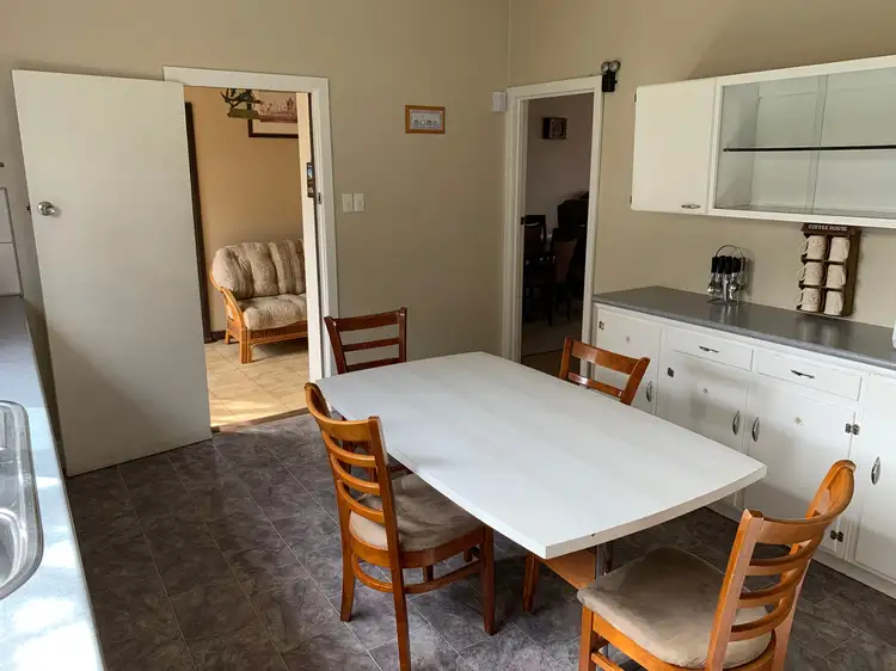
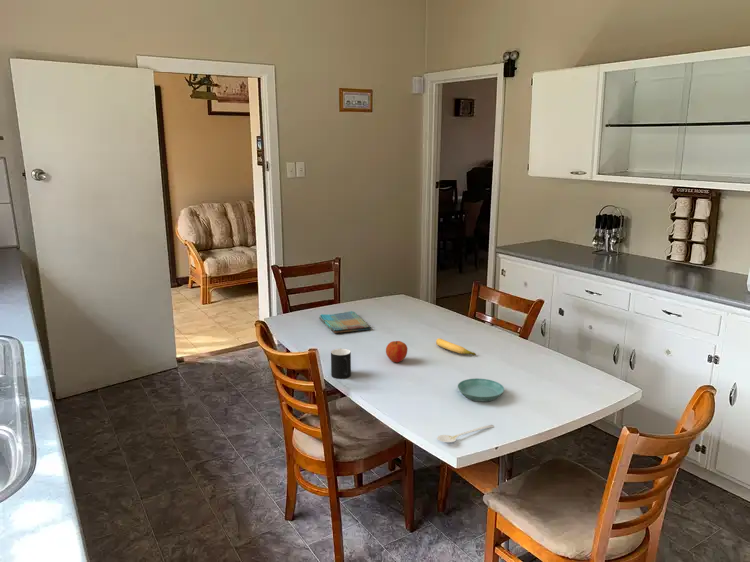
+ saucer (480, 390)
+ stirrer (466, 432)
+ banana (452, 345)
+ cup (342, 365)
+ dish towel (344, 321)
+ apple (396, 351)
